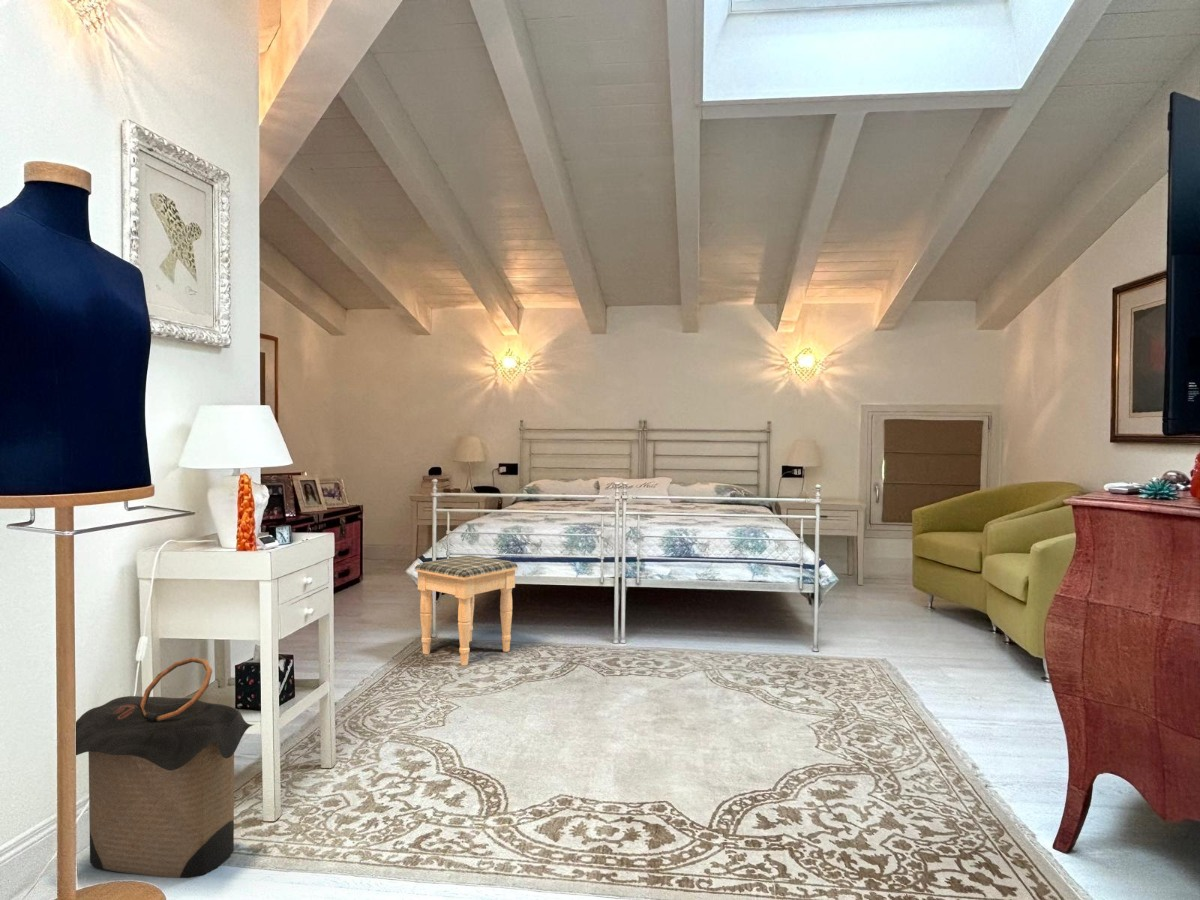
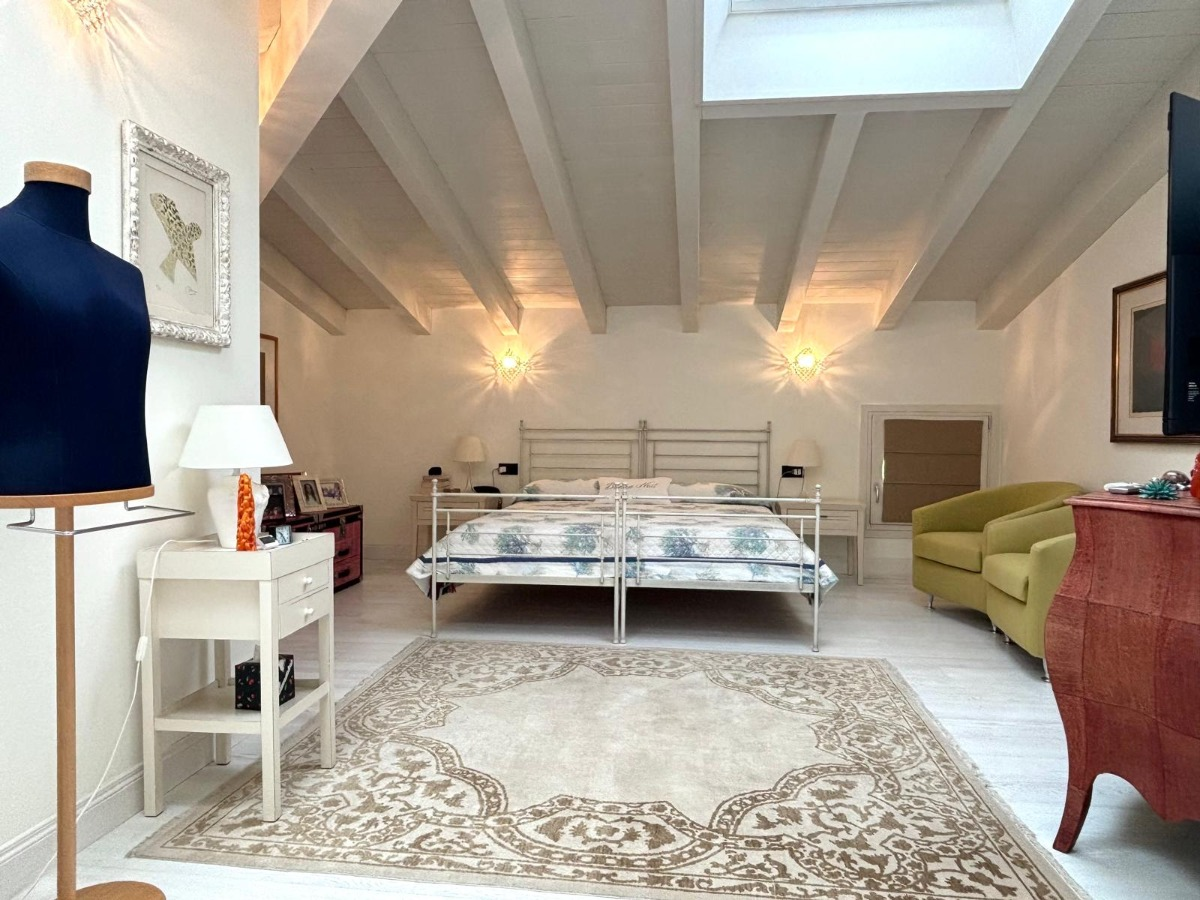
- laundry hamper (156, 761)
- footstool (466, 606)
